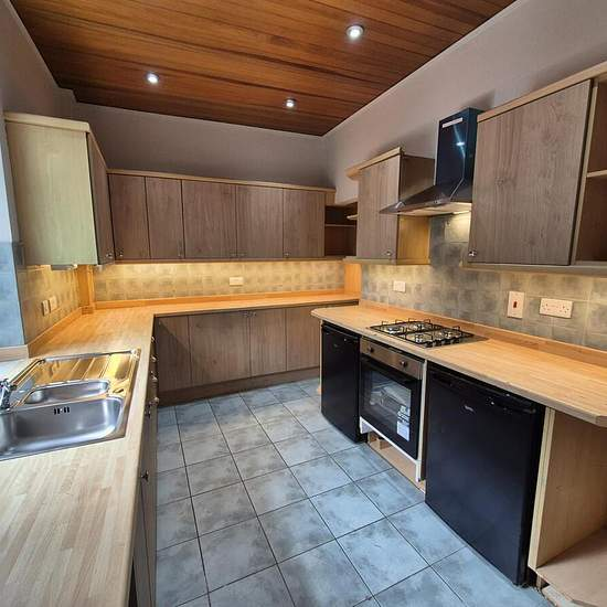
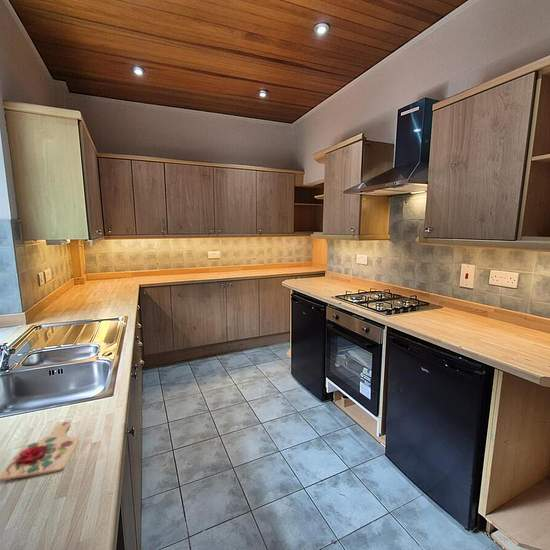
+ cutting board (49, 442)
